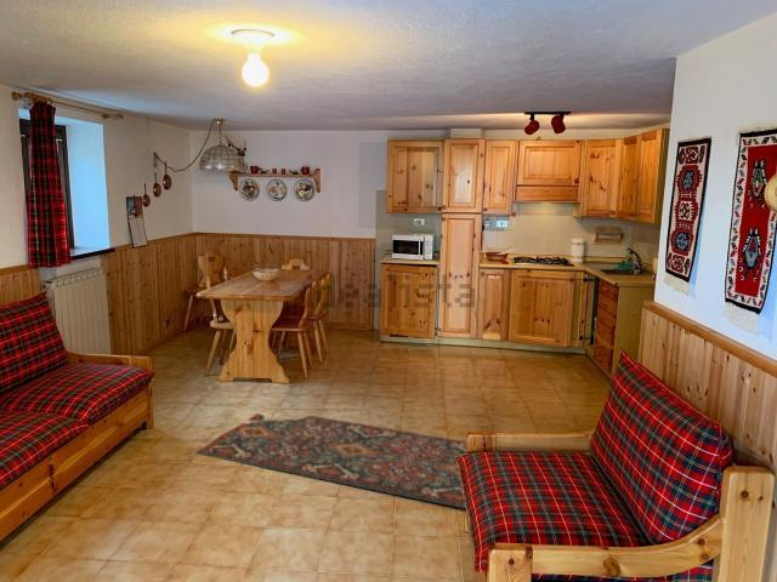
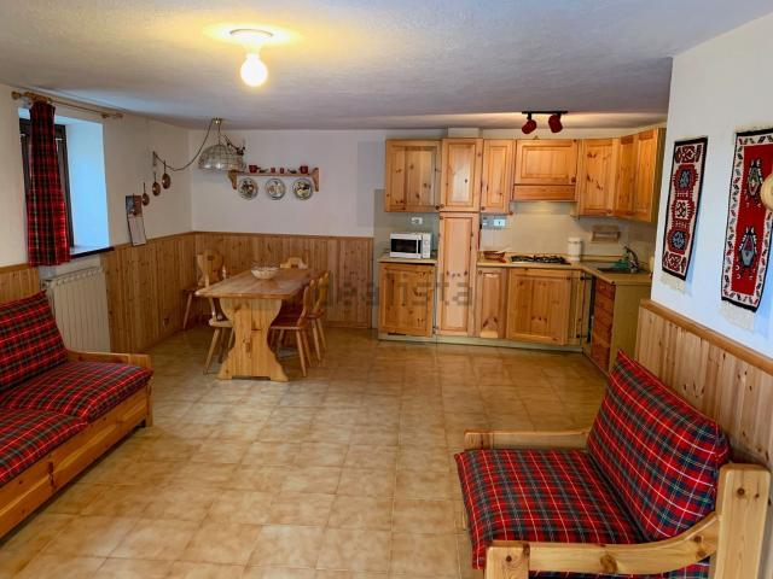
- rug (407, 460)
